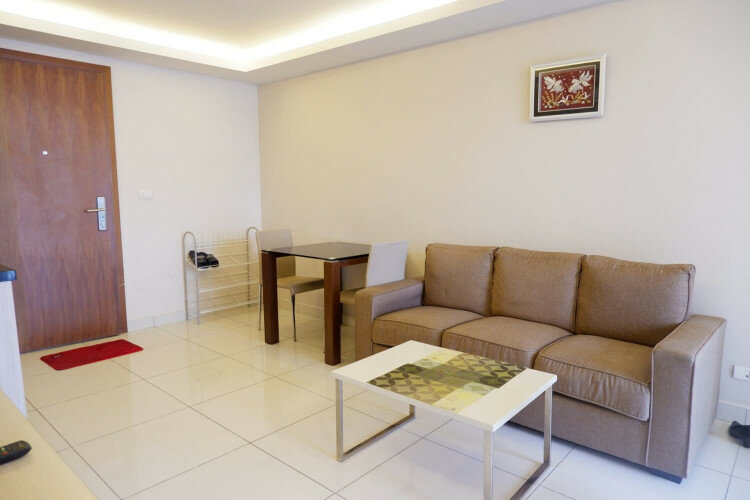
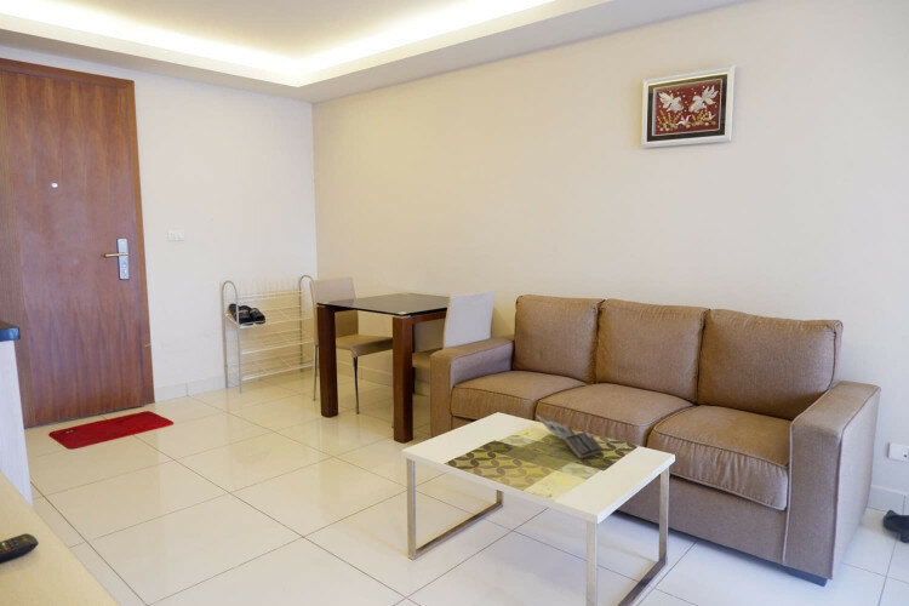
+ paperback book (564, 431)
